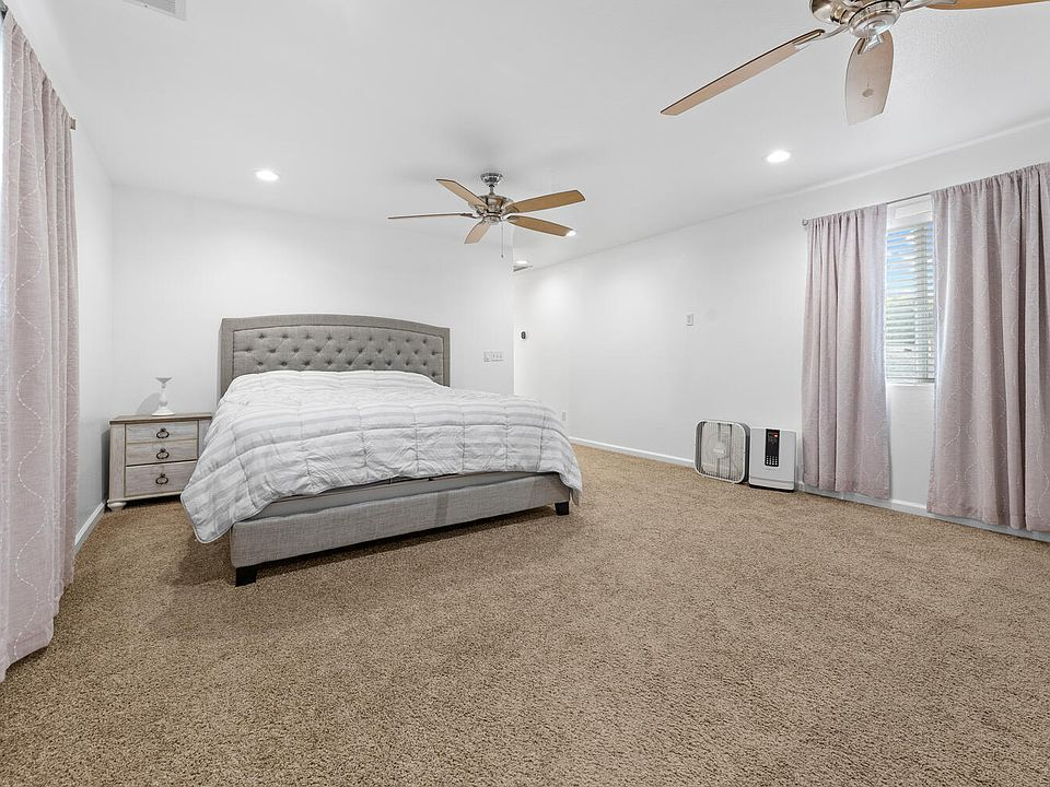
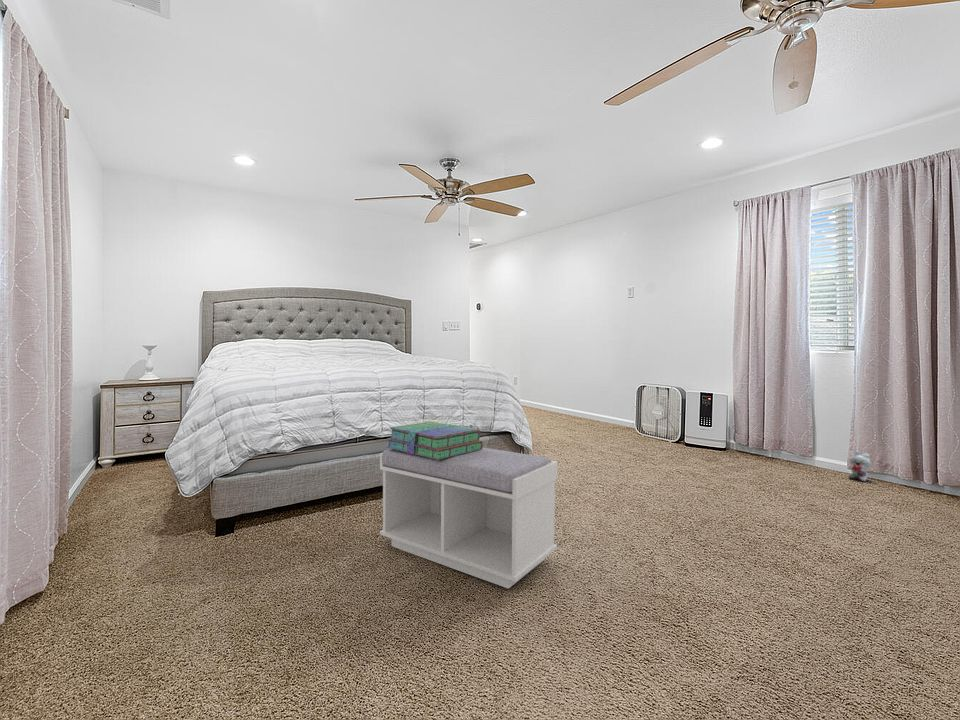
+ stack of books (434, 438)
+ plush toy (860, 465)
+ bench (464, 502)
